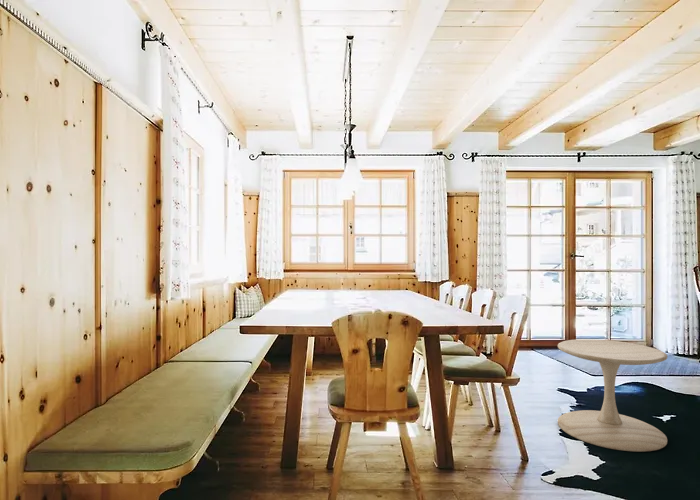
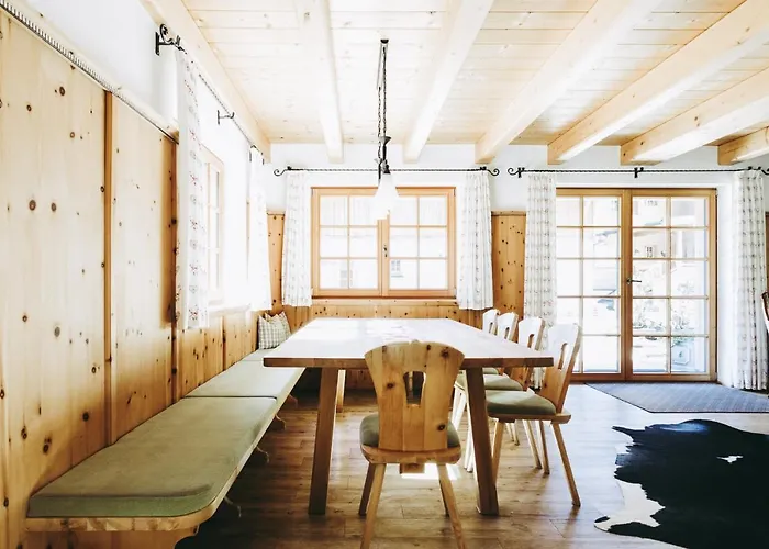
- side table (609, 389)
